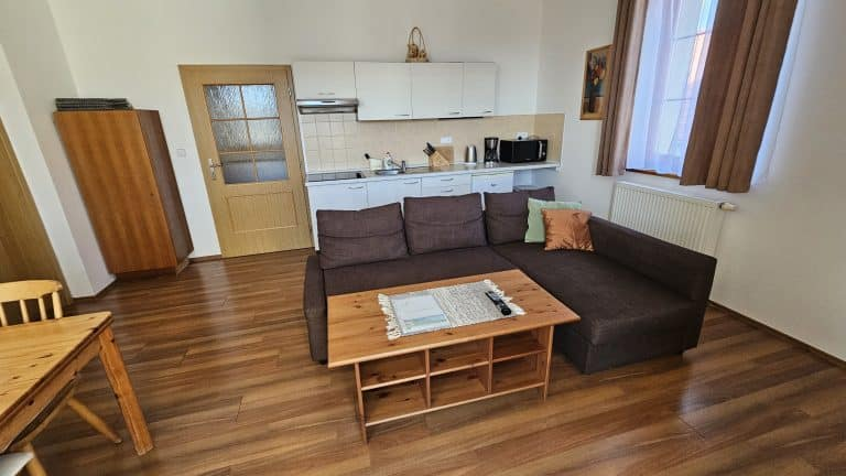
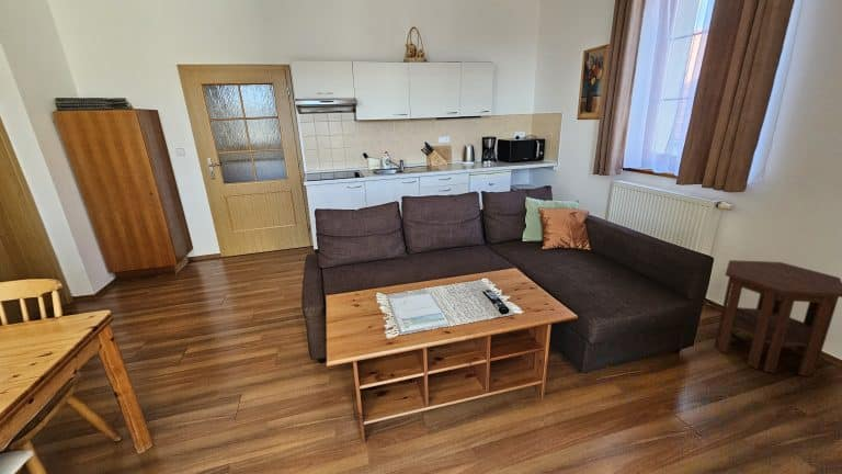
+ side table (771, 314)
